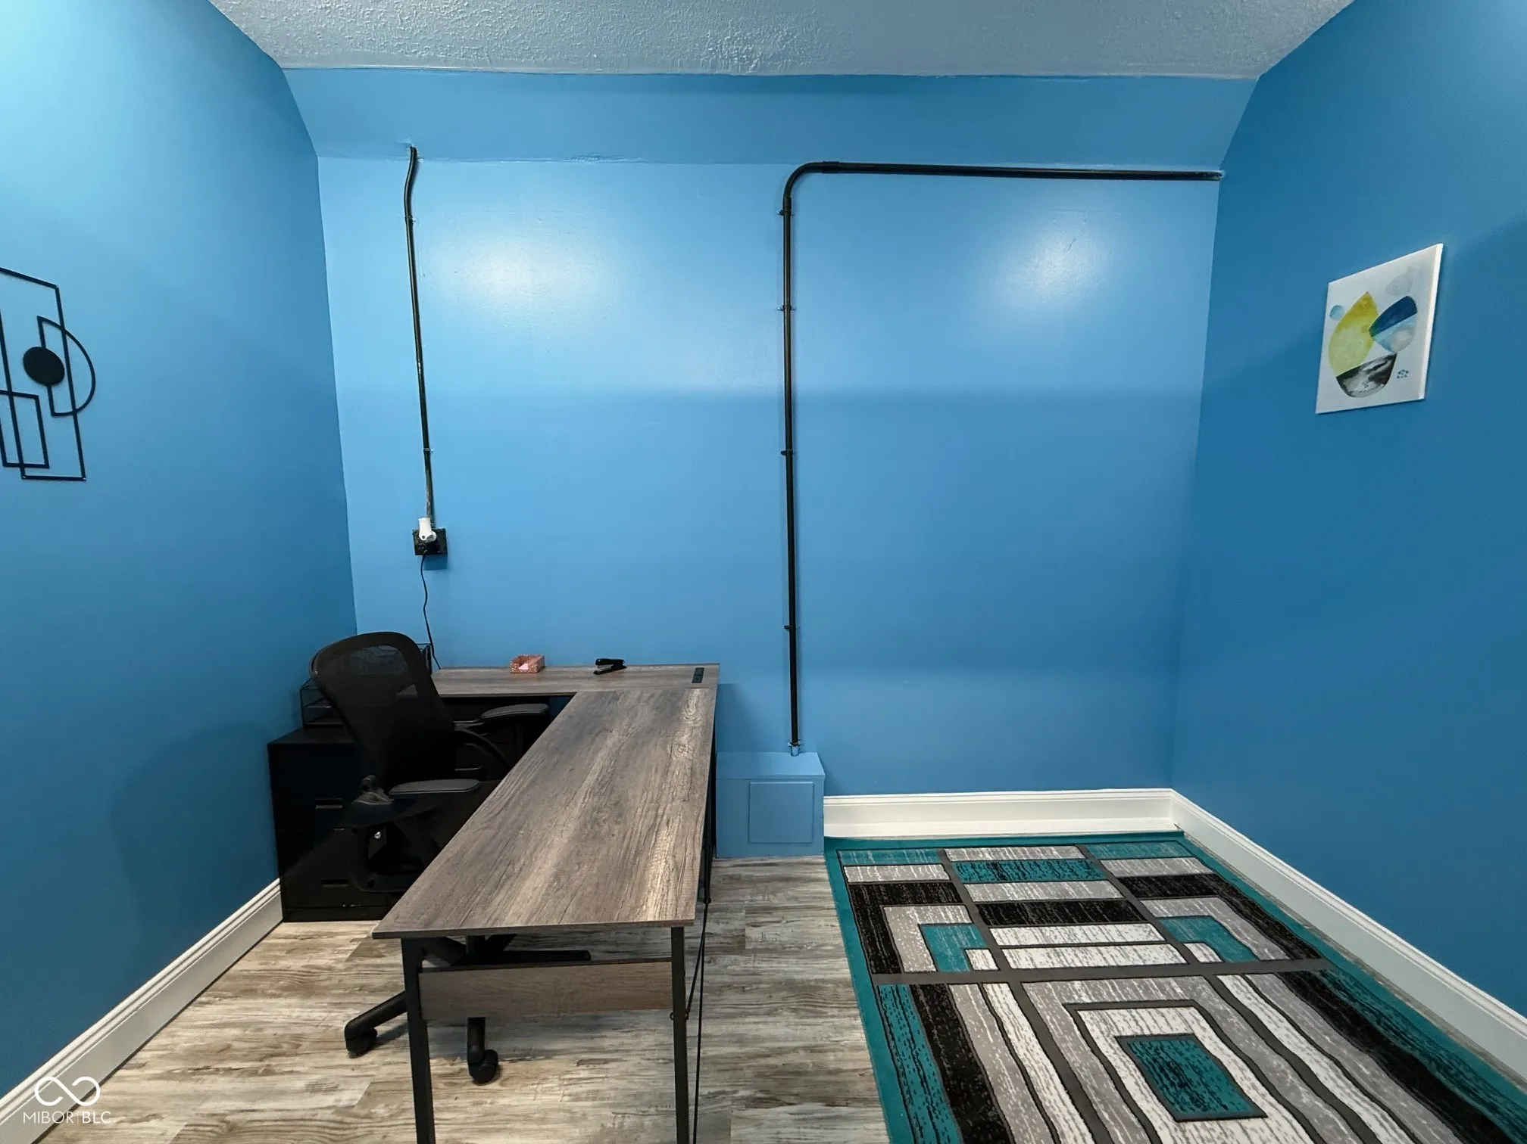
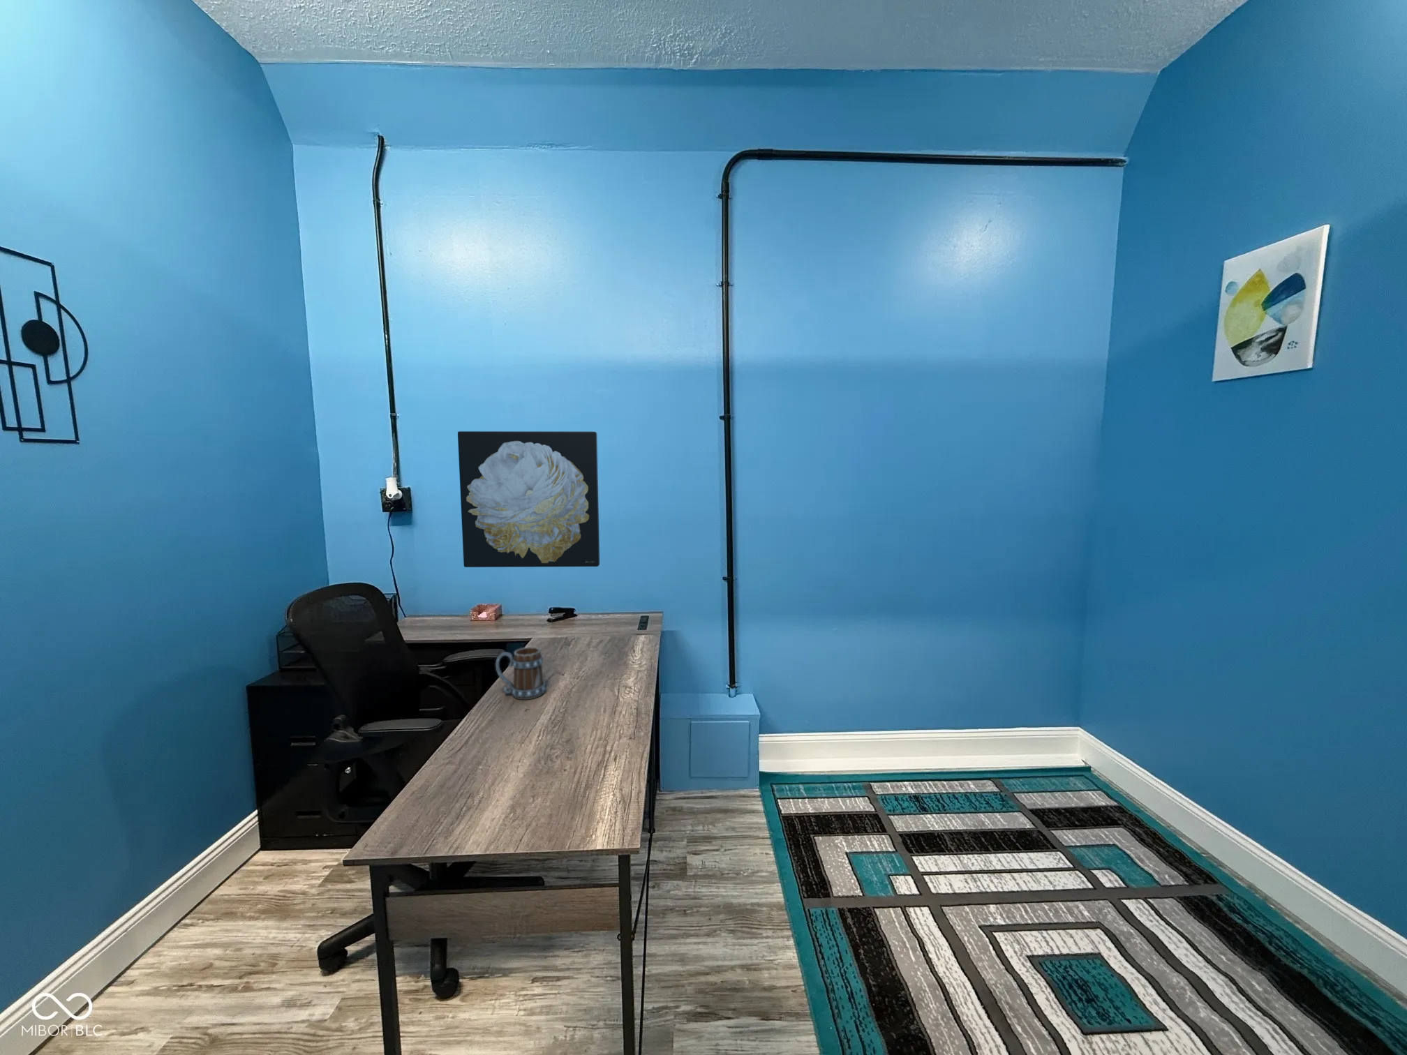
+ mug (521, 673)
+ wall art (531, 500)
